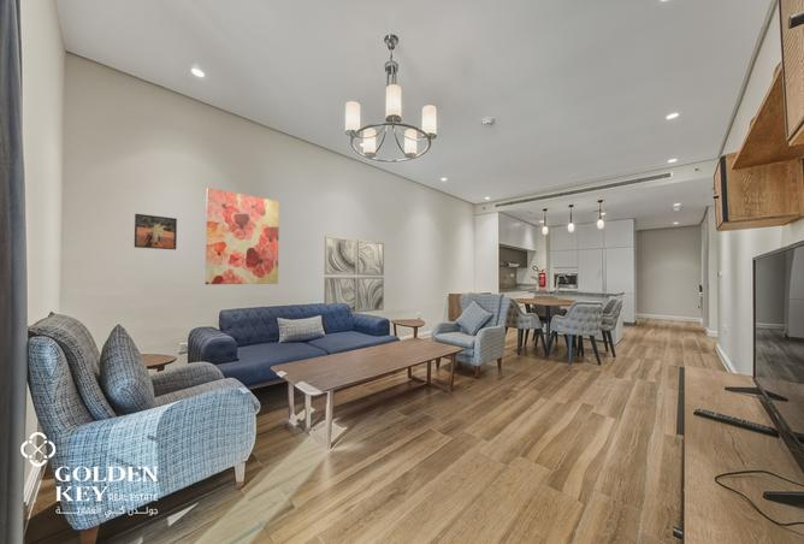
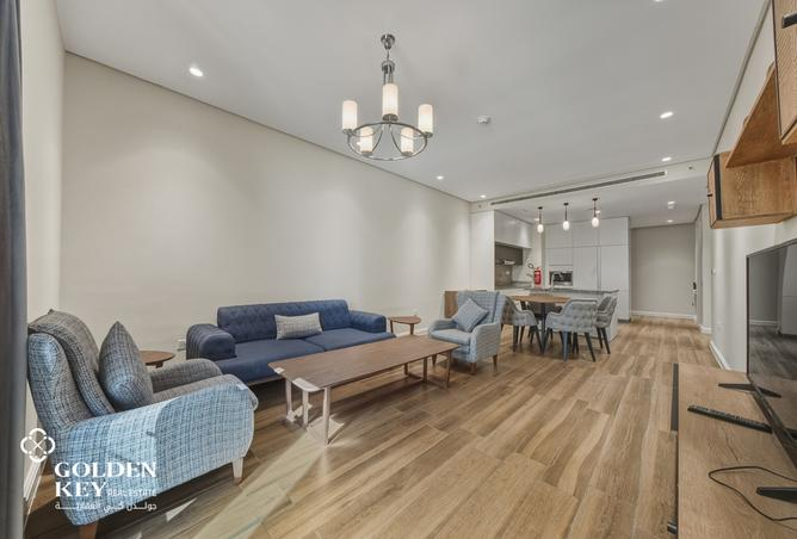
- wall art (244, 240)
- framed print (155, 232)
- wall art (355, 274)
